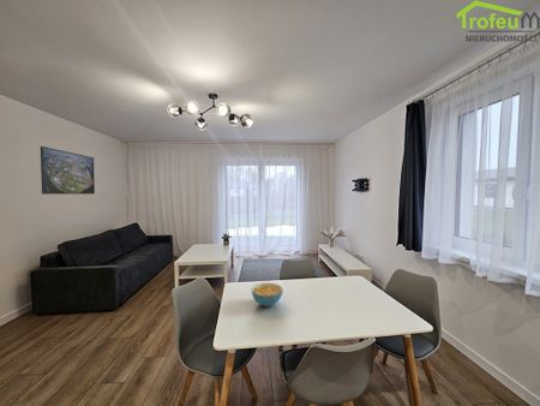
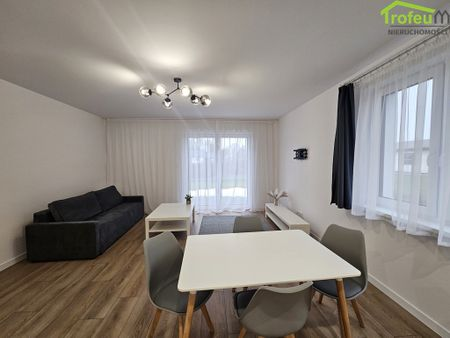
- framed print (71, 173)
- cereal bowl (266, 295)
